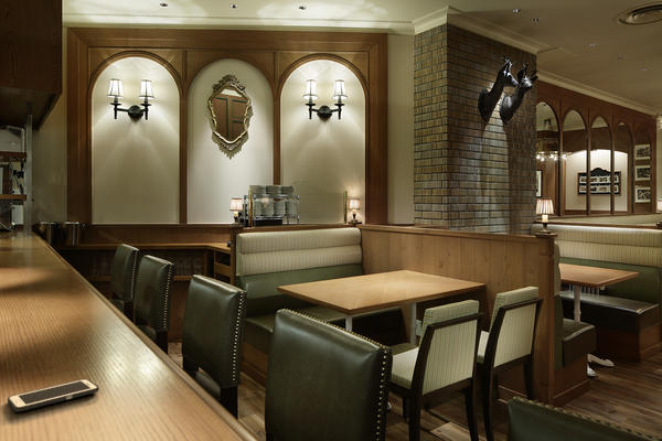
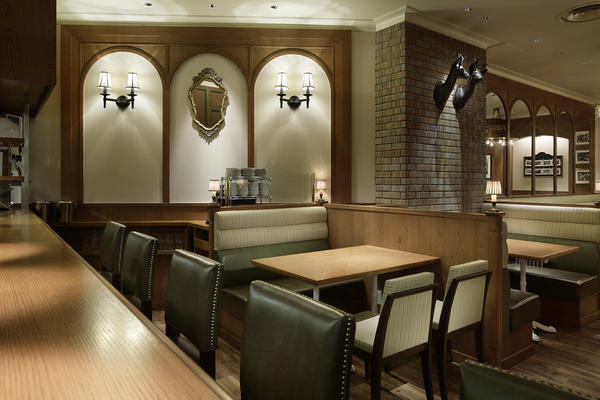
- cell phone (54, 394)
